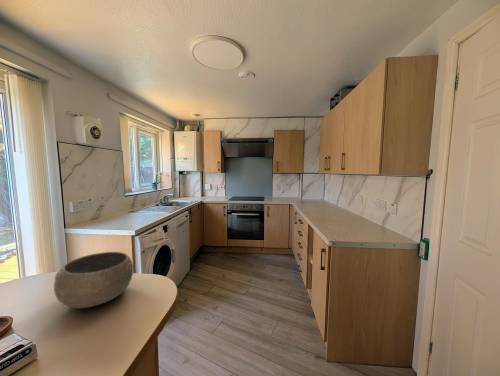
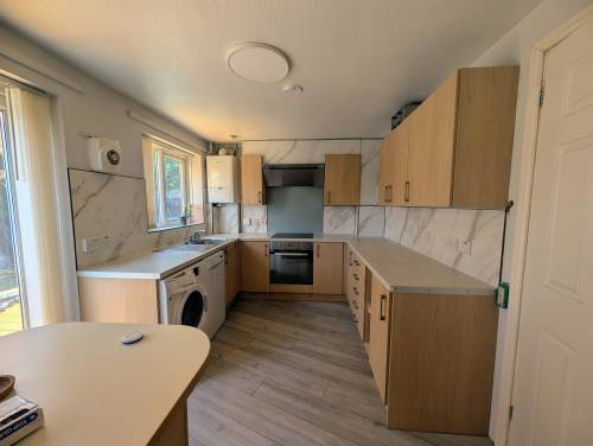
- bowl (98, 279)
